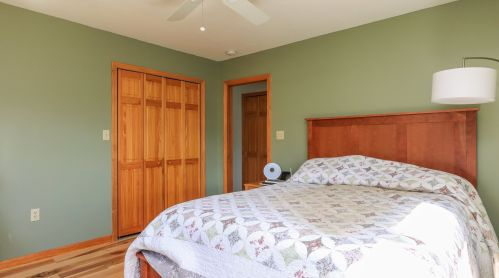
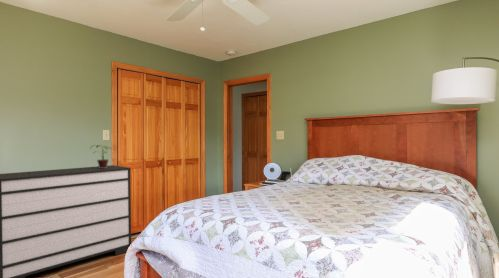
+ dresser (67, 216)
+ potted plant (102, 156)
